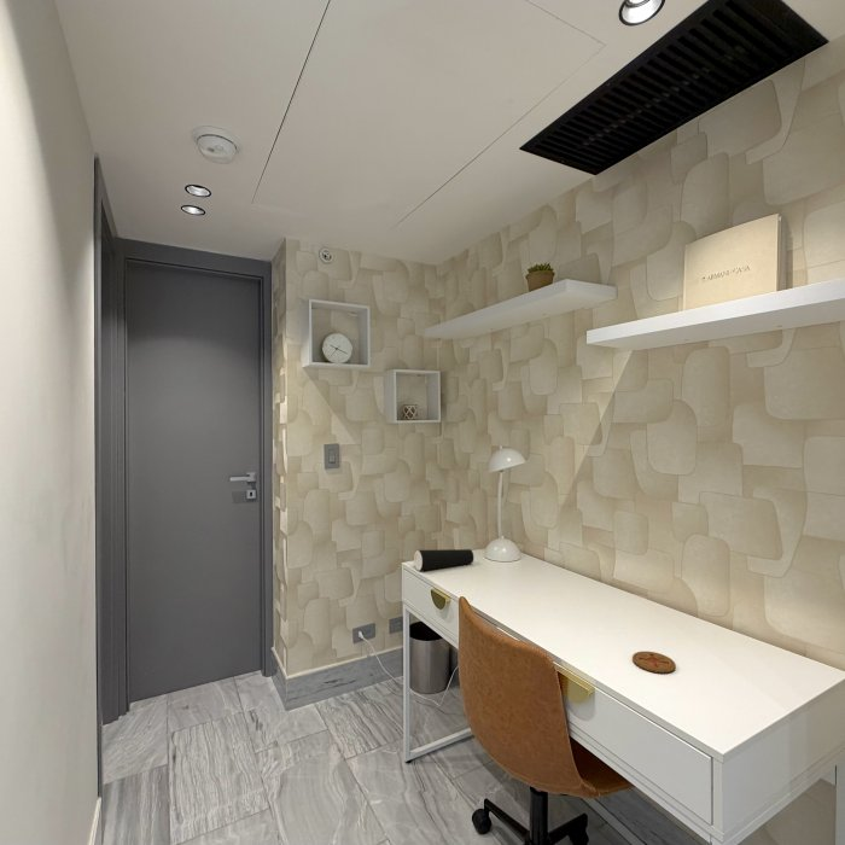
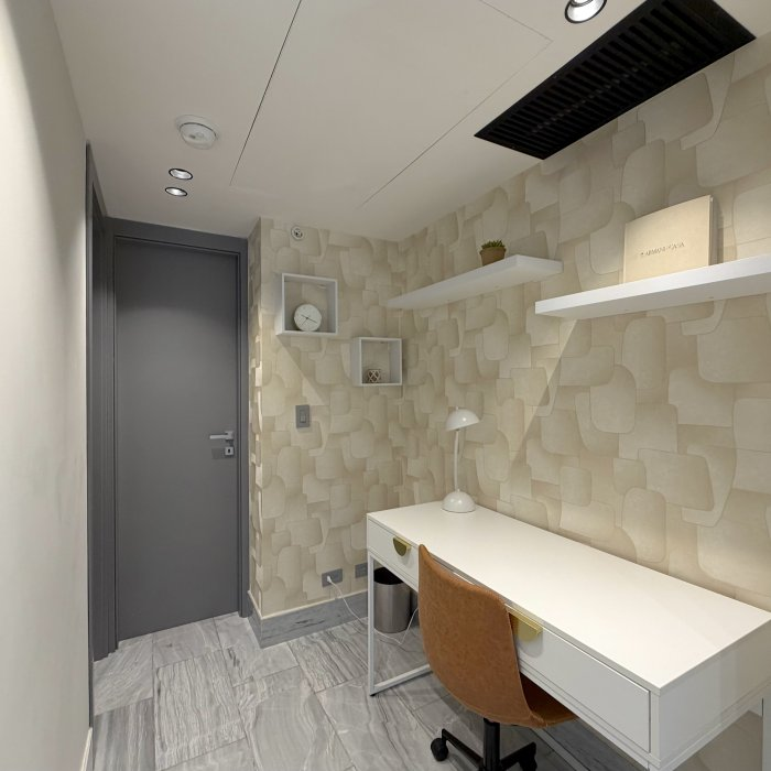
- speaker (444, 556)
- coaster (653, 662)
